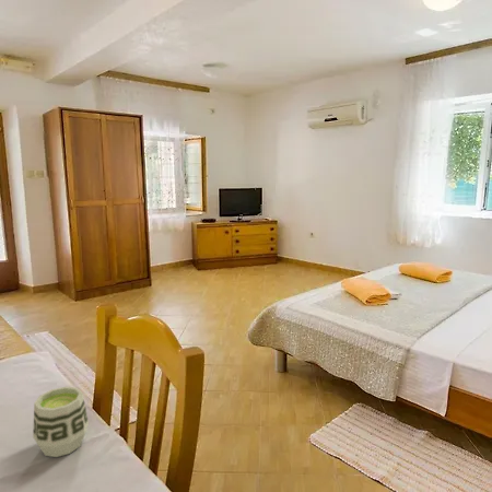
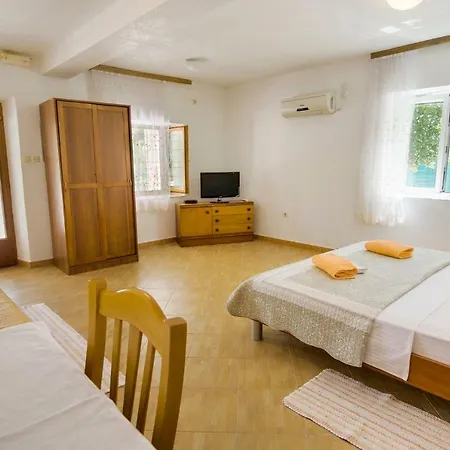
- cup (60, 421)
